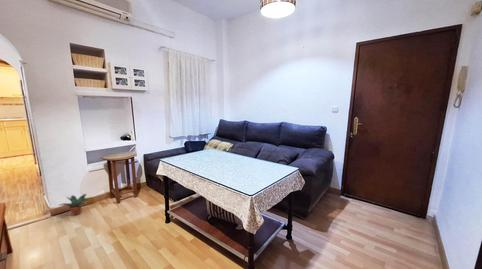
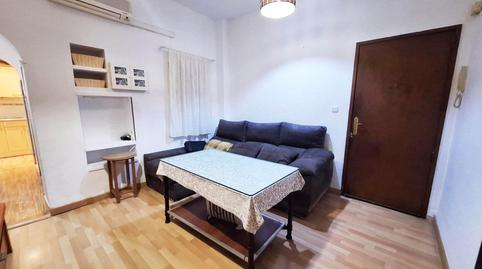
- potted plant (75, 204)
